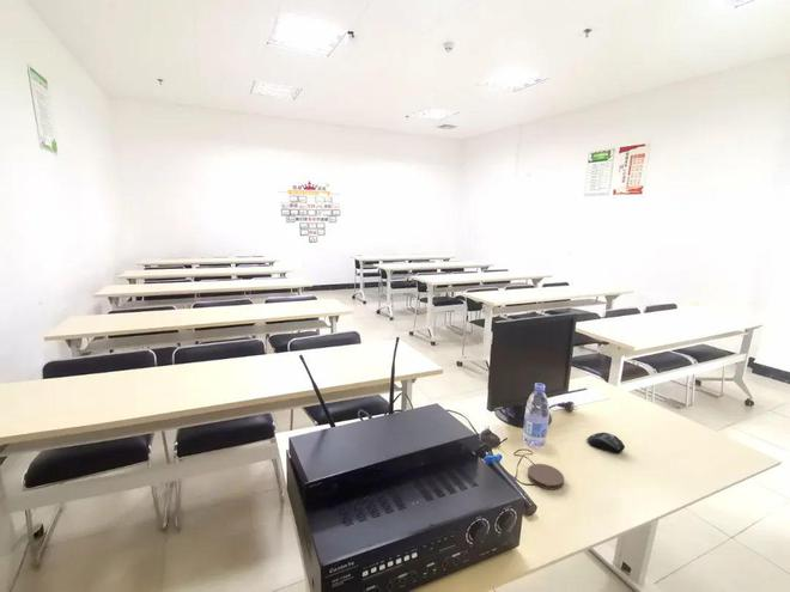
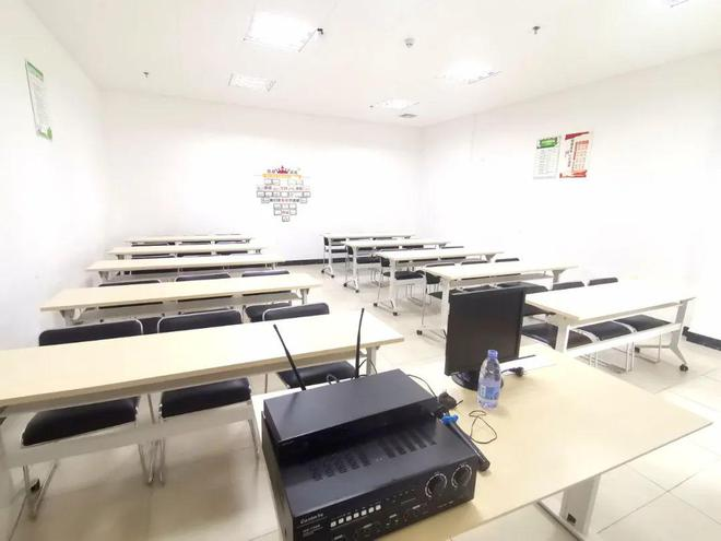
- computer mouse (606, 440)
- coaster (545, 476)
